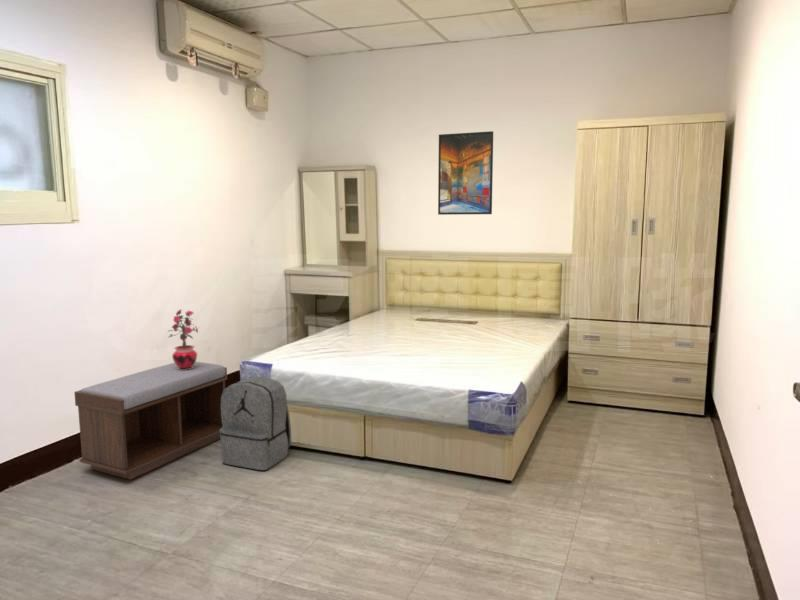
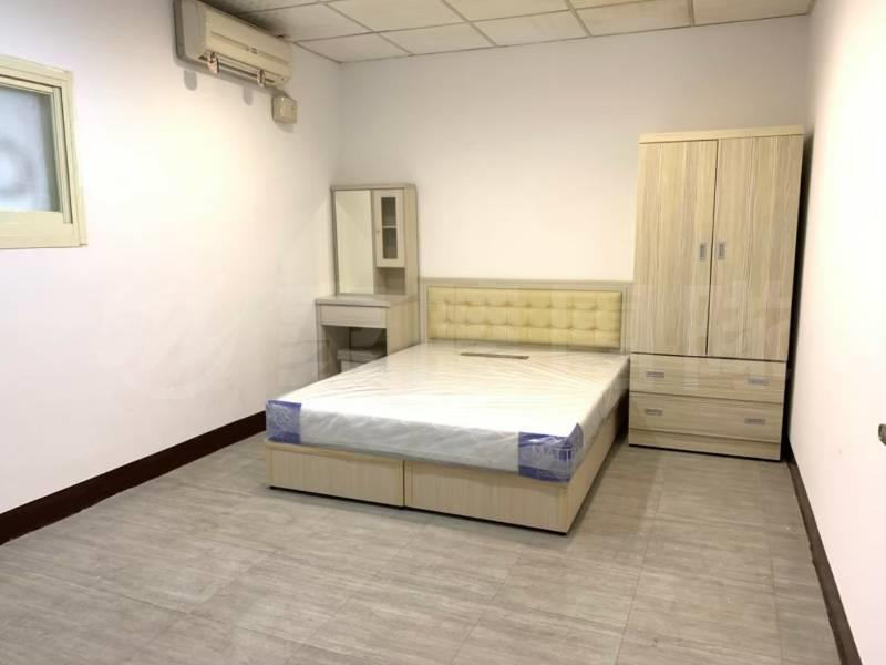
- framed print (465, 174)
- bench (159, 413)
- backpack (257, 418)
- potted plant (182, 338)
